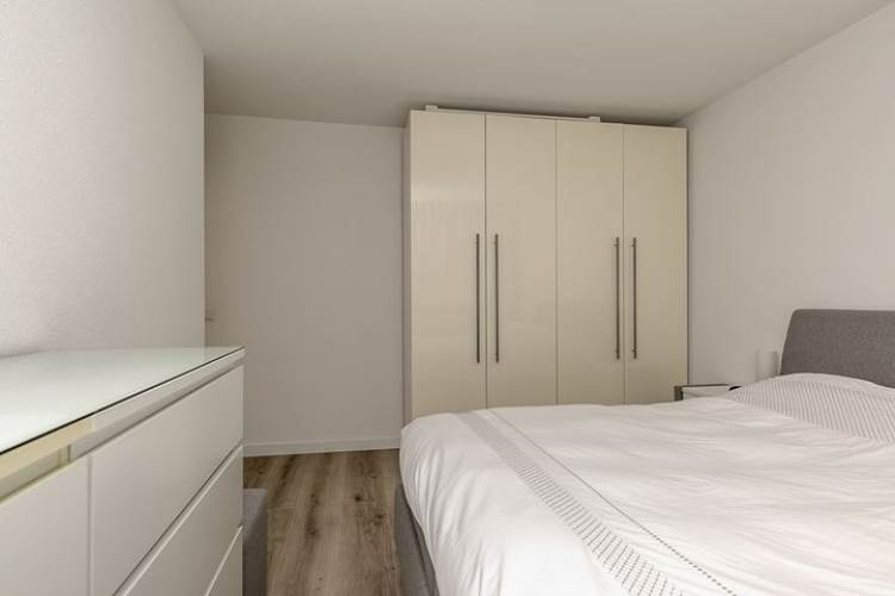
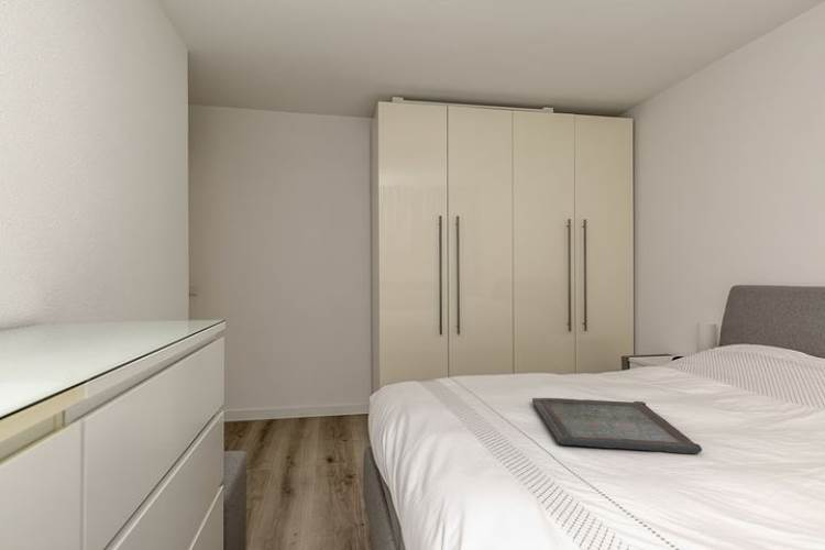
+ serving tray (603, 420)
